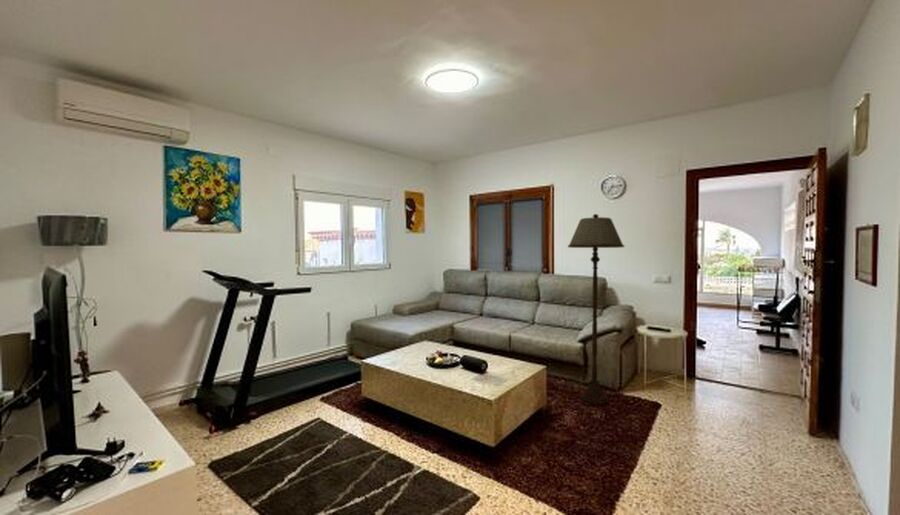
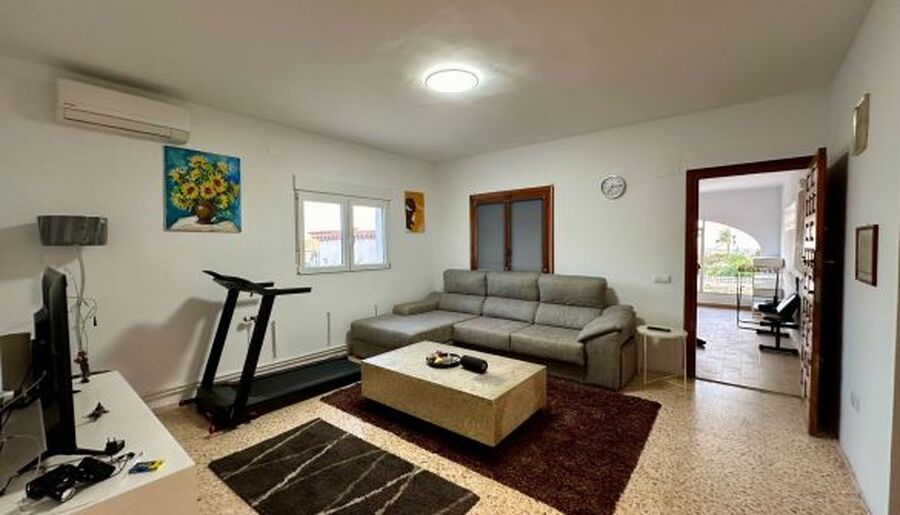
- floor lamp (594, 306)
